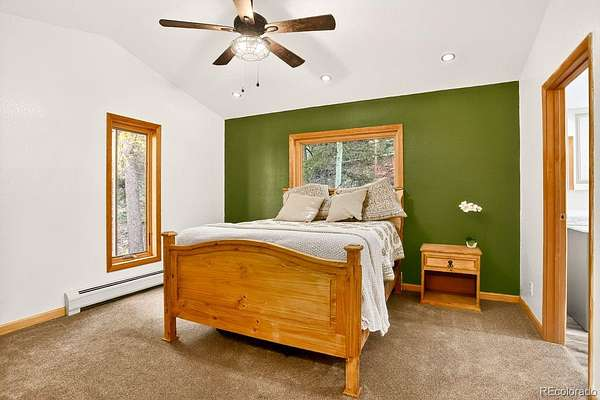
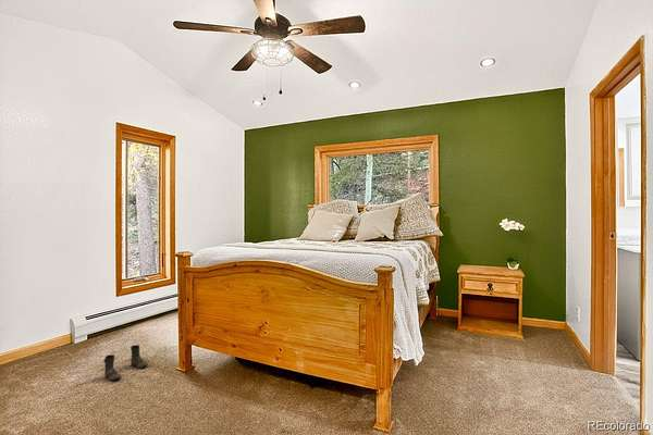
+ boots (131, 361)
